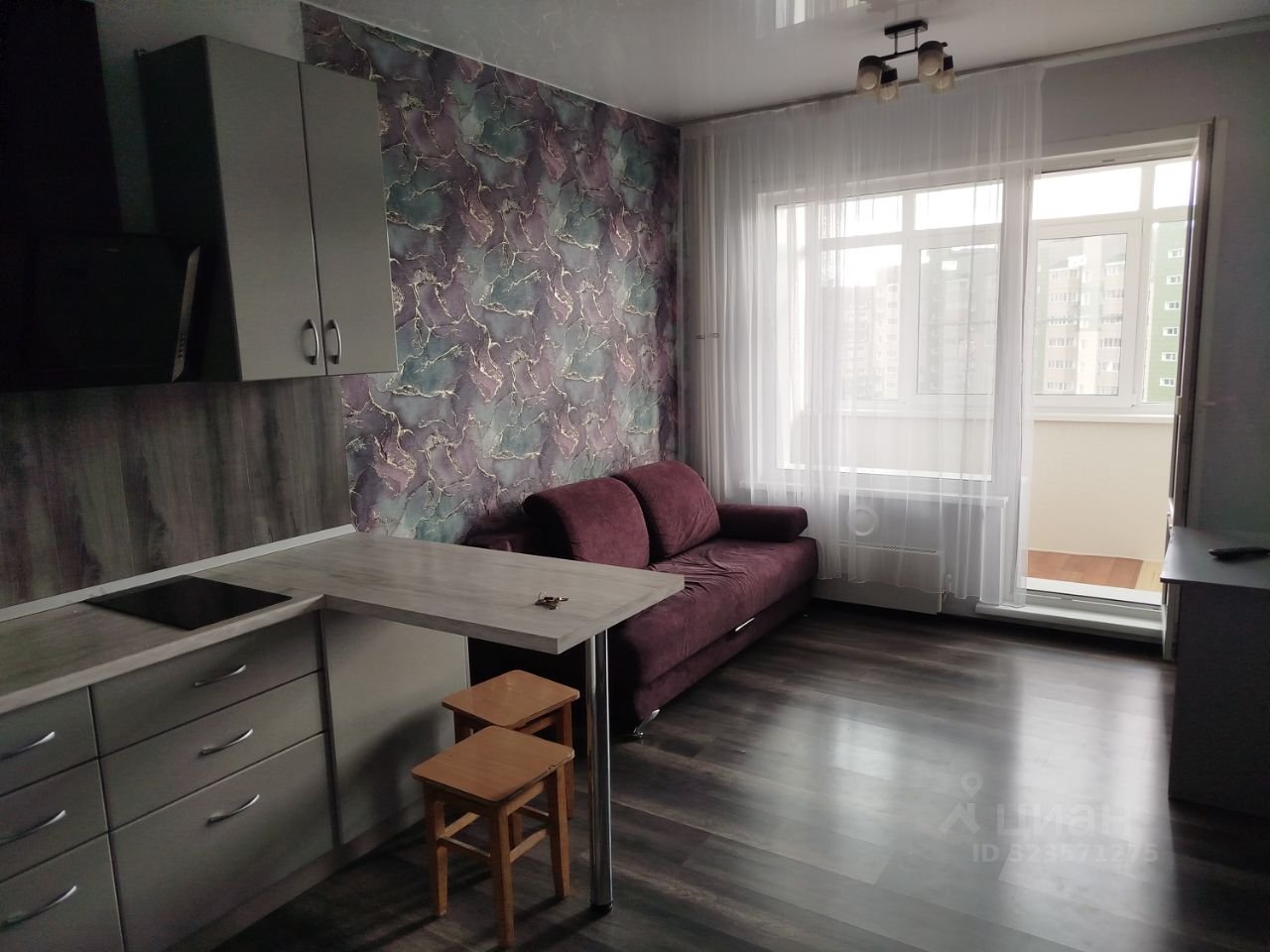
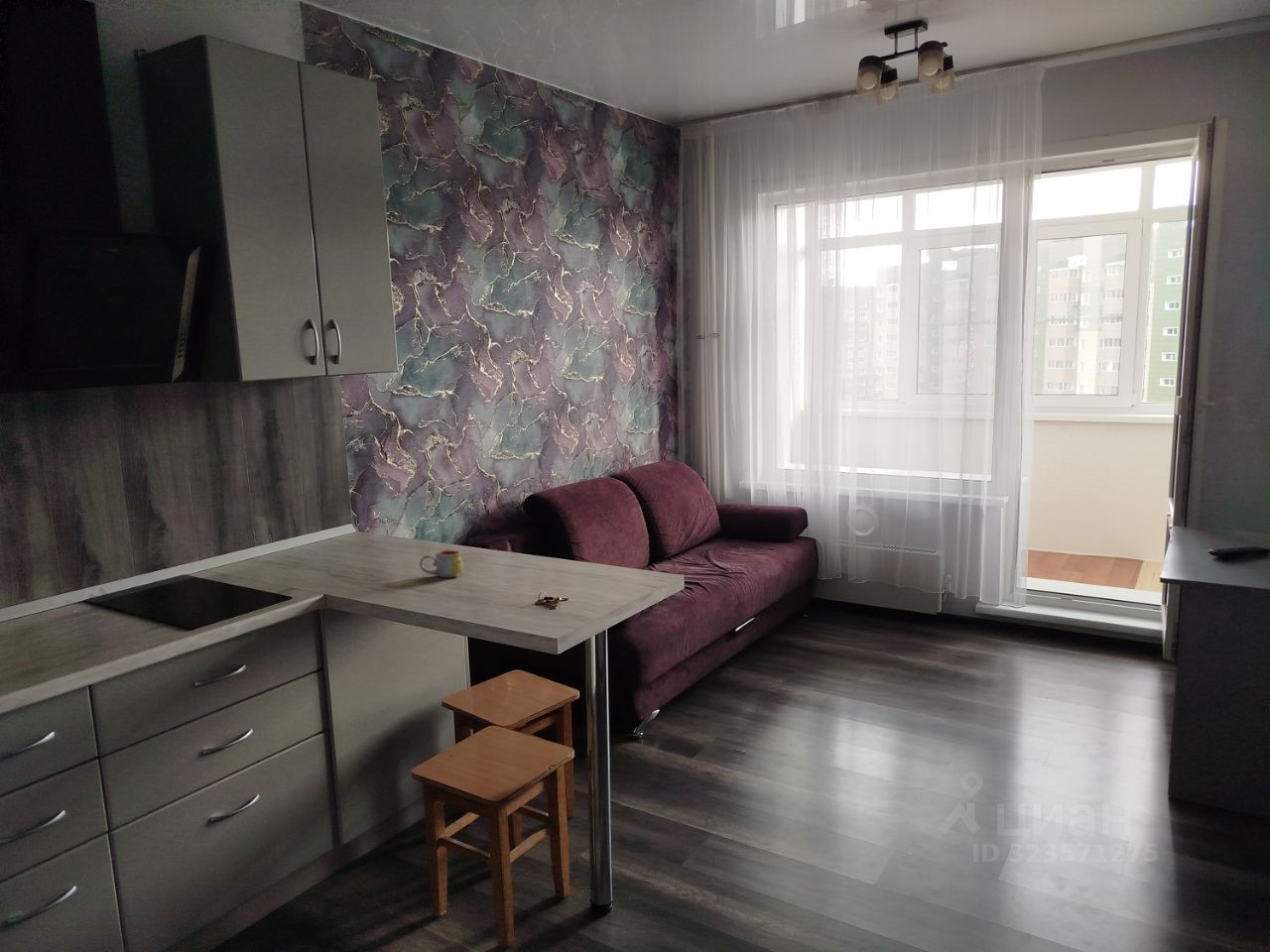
+ mug (441, 563)
